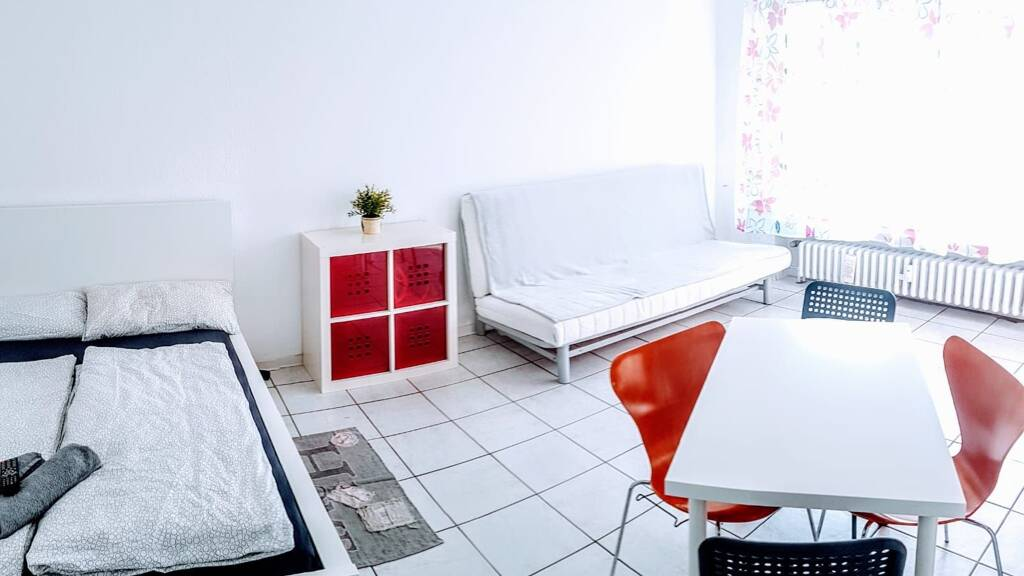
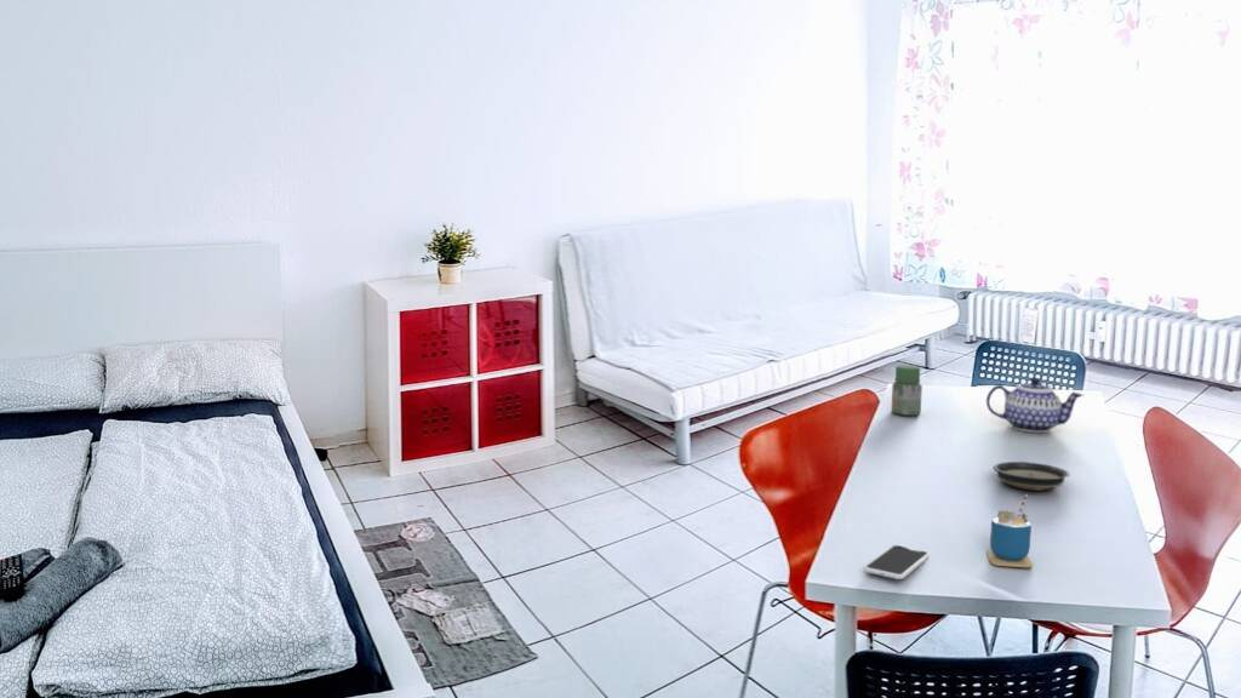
+ saucer (1030, 477)
+ cup (1011, 527)
+ jar (907, 389)
+ smartphone (897, 561)
+ teapot (1033, 402)
